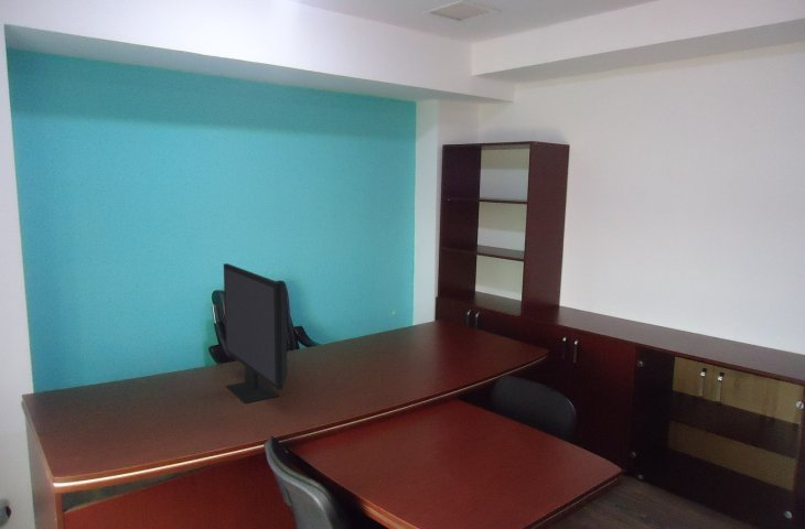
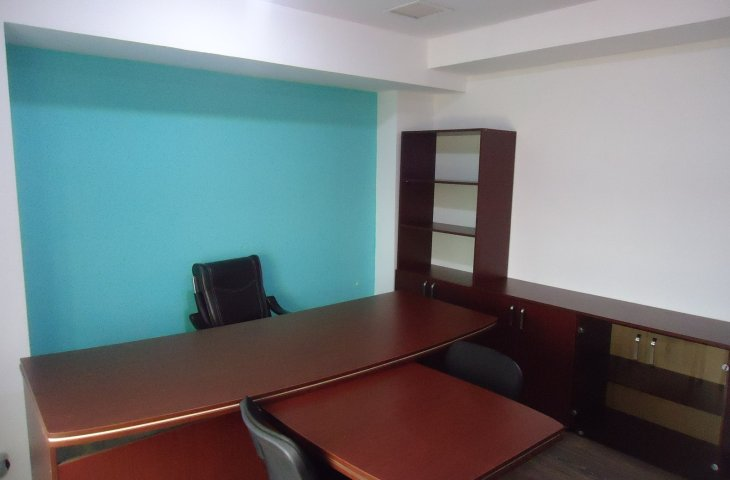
- monitor (250, 332)
